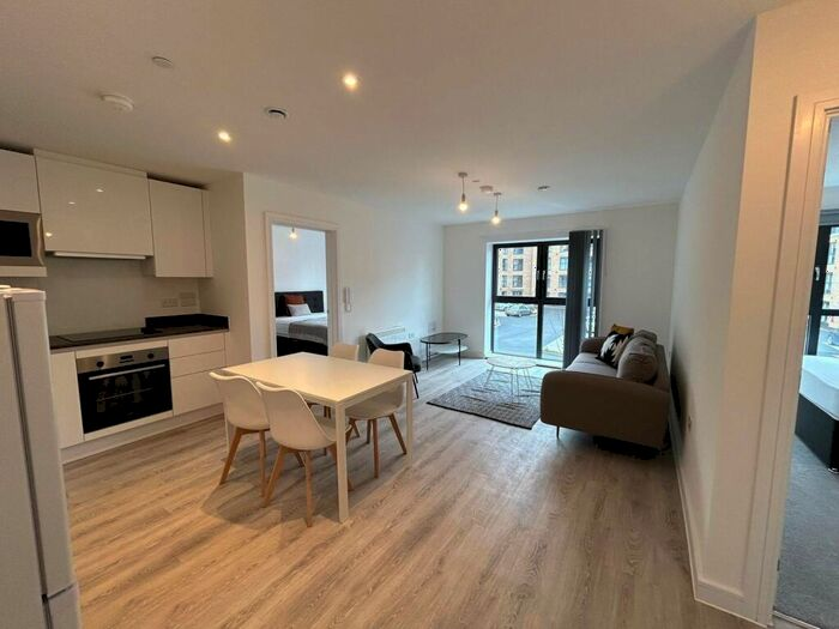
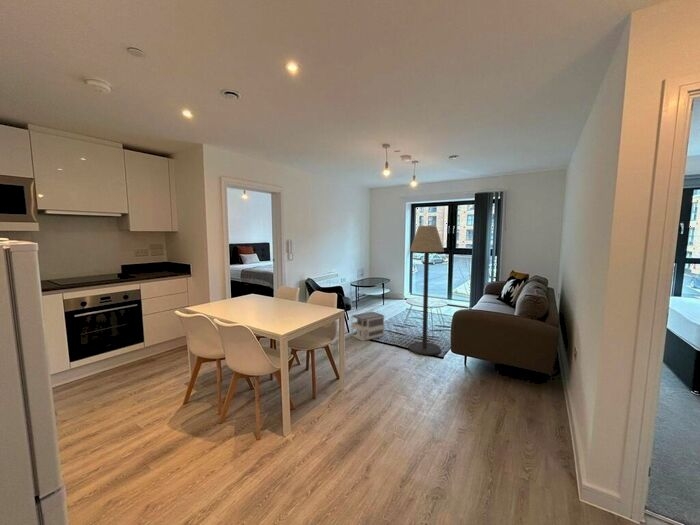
+ floor lamp (425, 288)
+ architectural model (367, 325)
